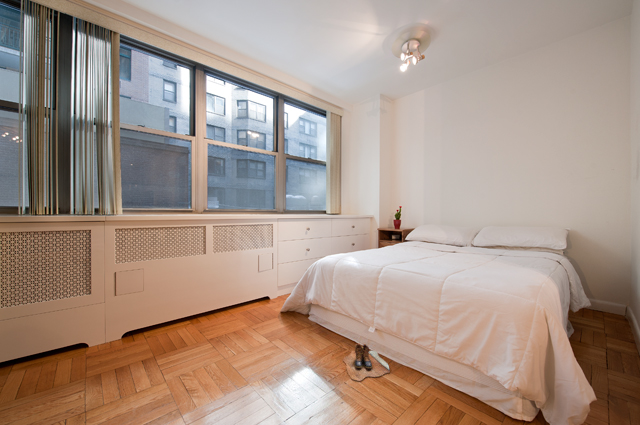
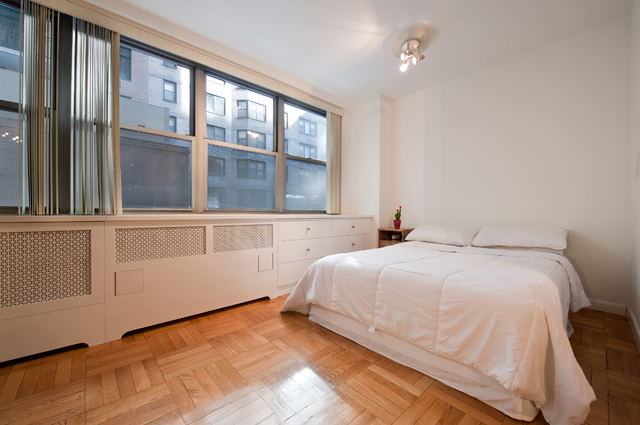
- boots (364, 356)
